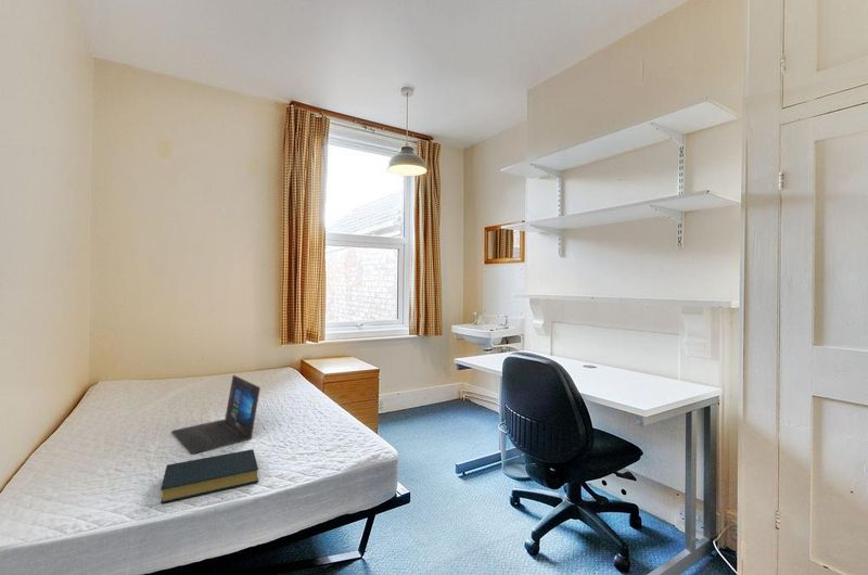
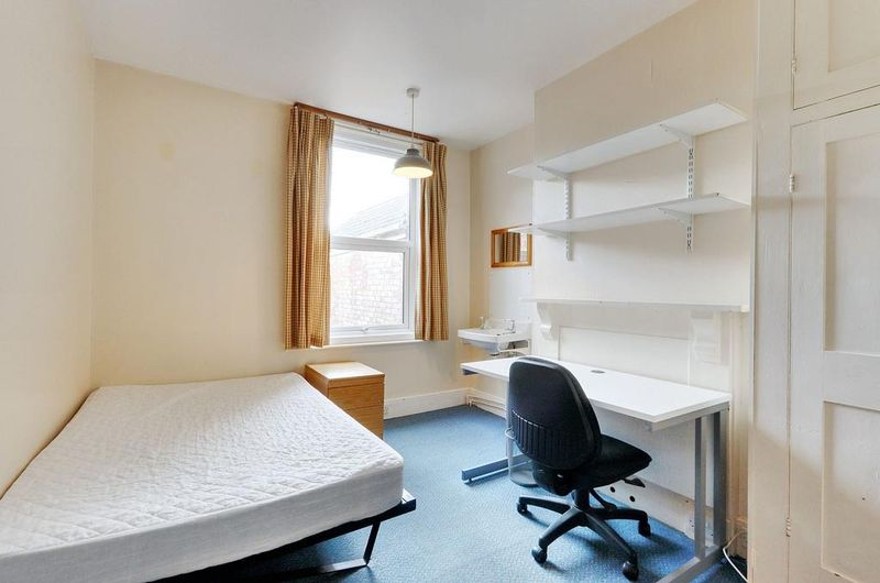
- hardback book (212, 473)
- laptop (219, 420)
